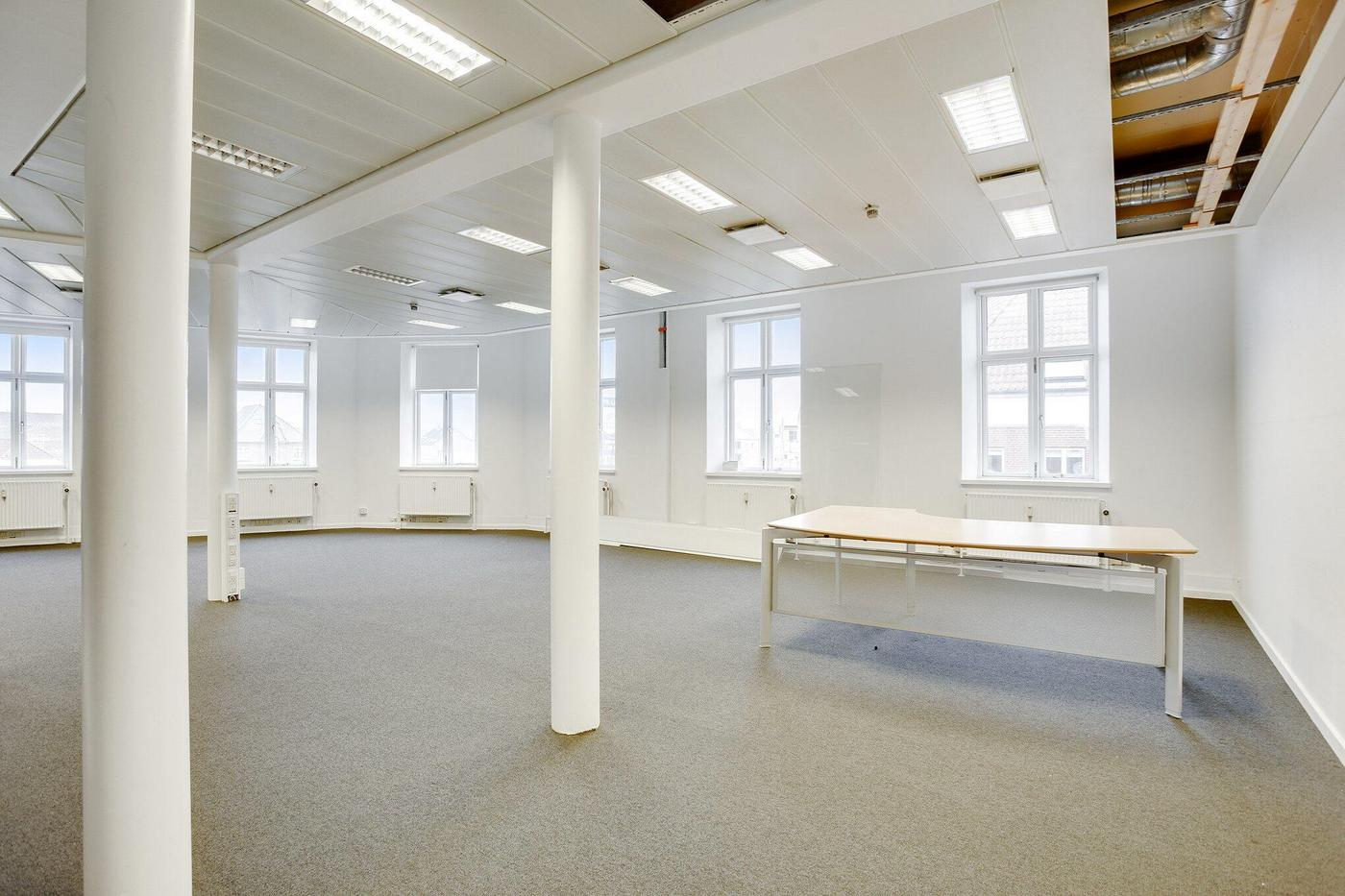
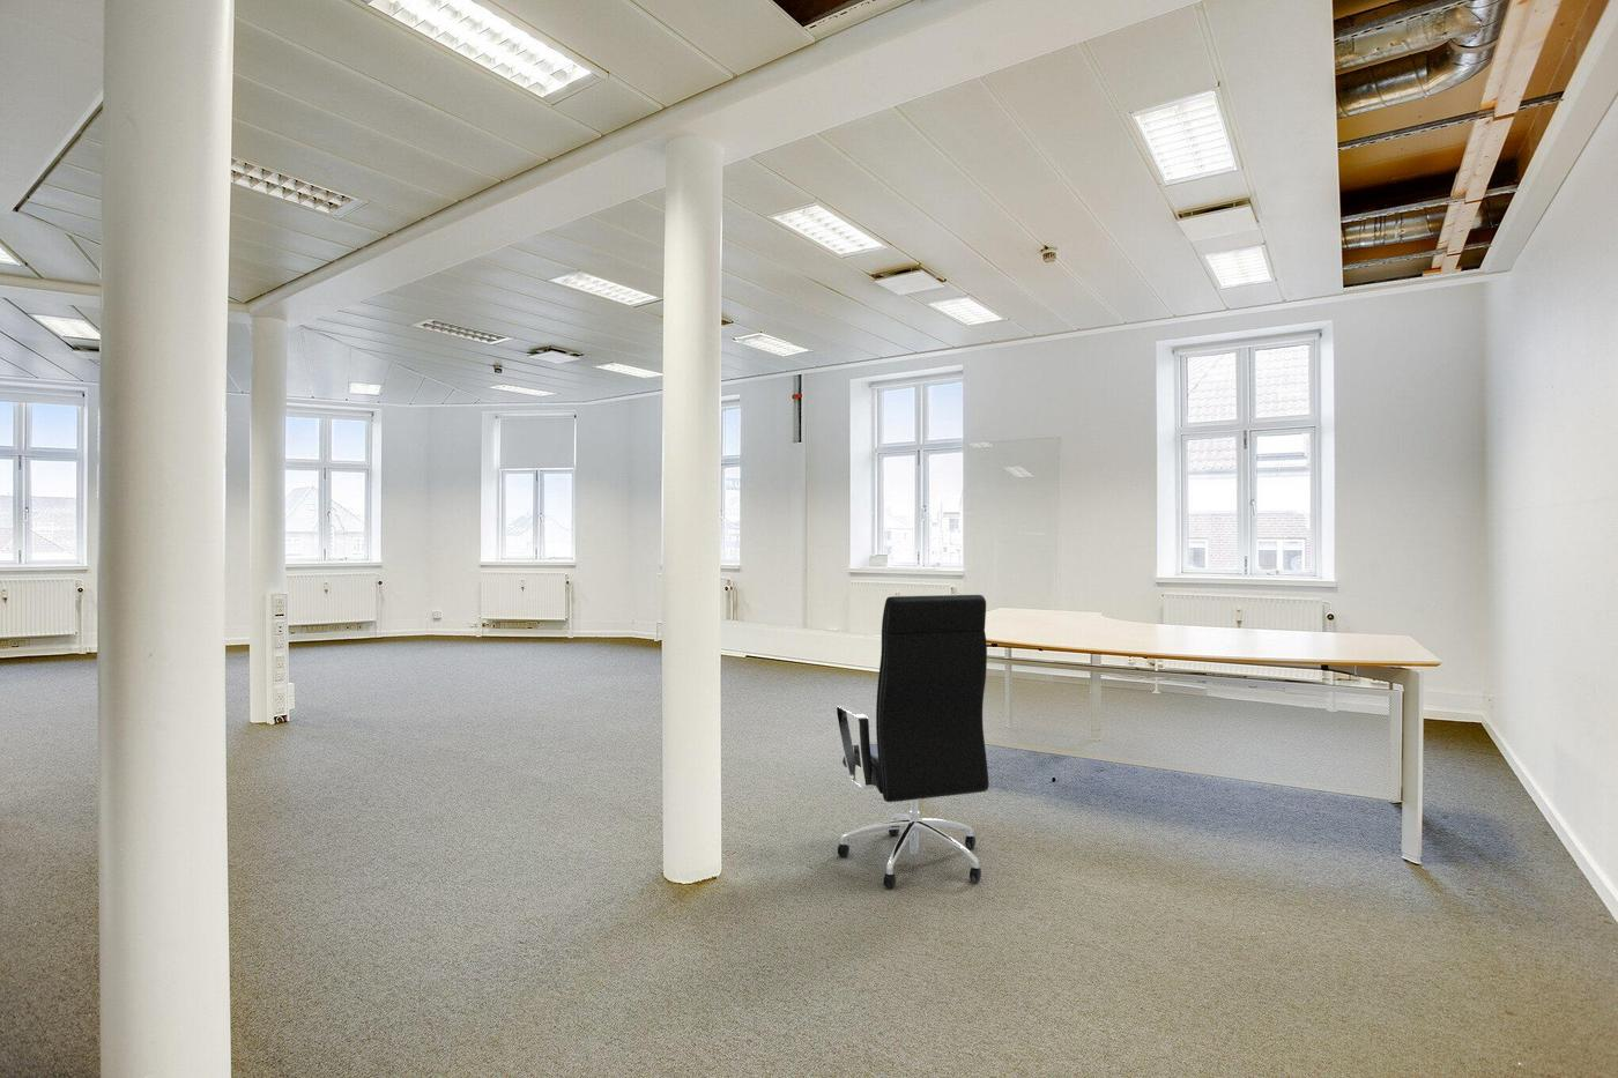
+ office chair (915, 724)
